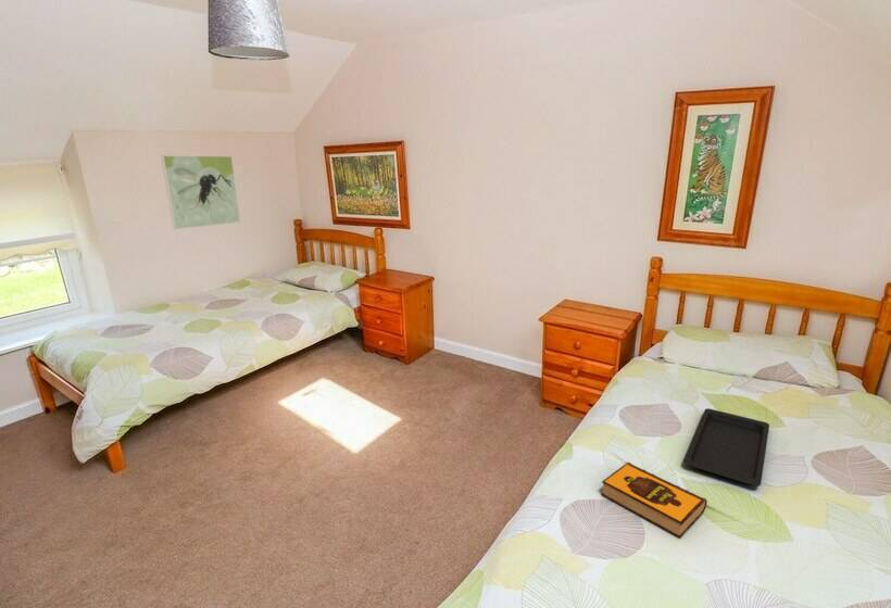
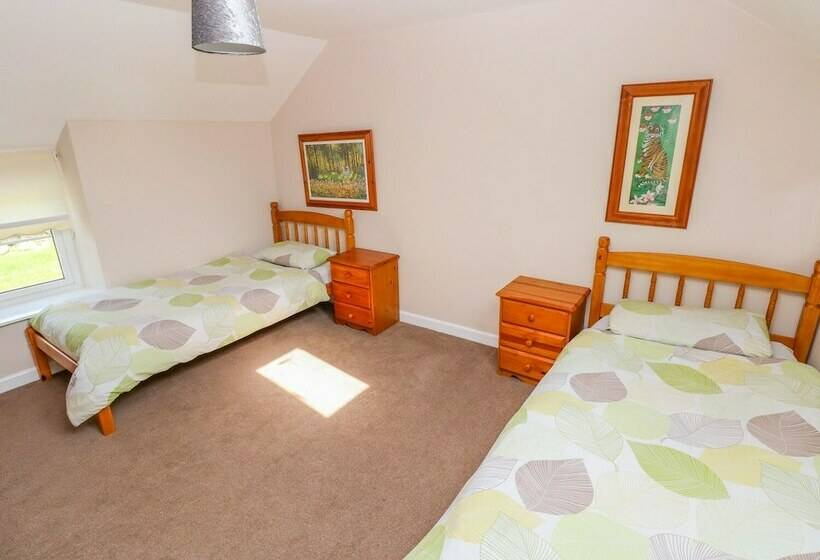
- hardback book (652, 495)
- serving tray (728, 444)
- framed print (203, 191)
